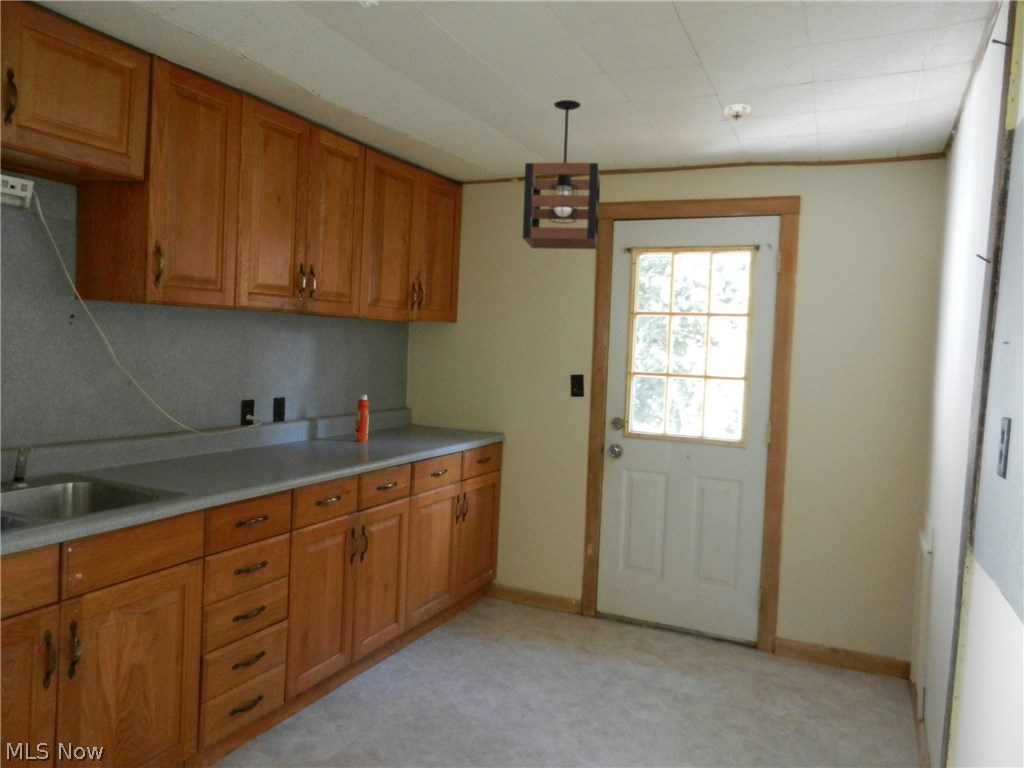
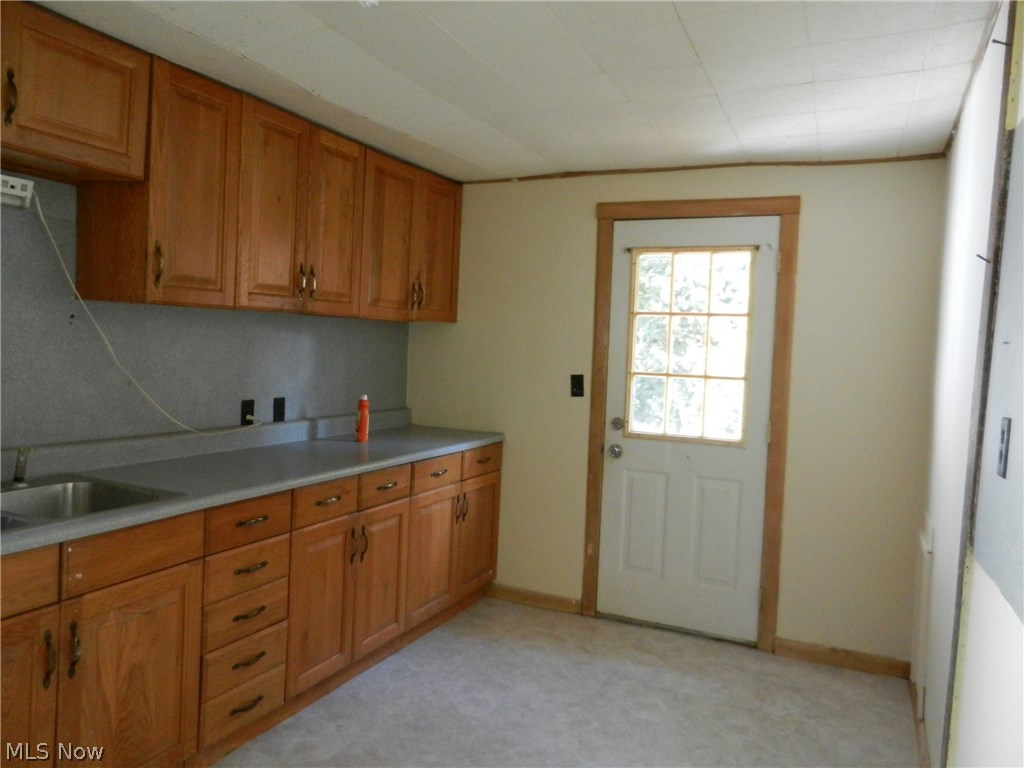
- pendant light (564, 174)
- smoke detector (736, 112)
